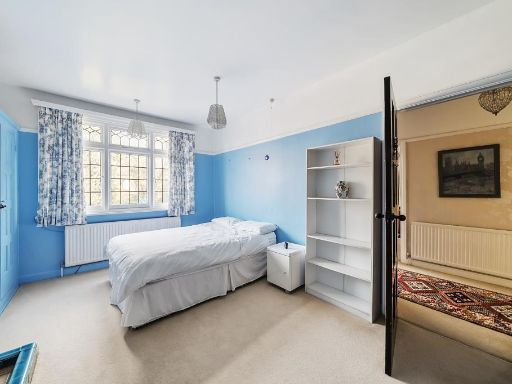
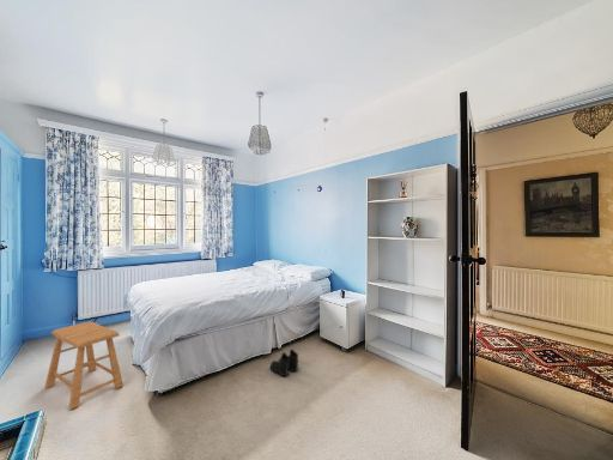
+ boots (284, 359)
+ stool (83, 358)
